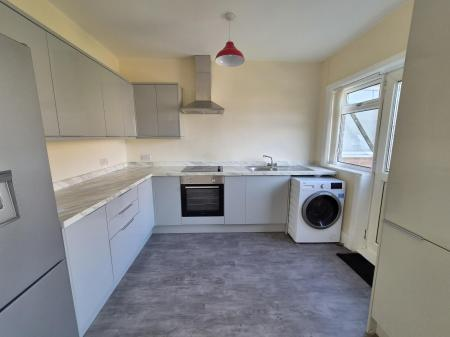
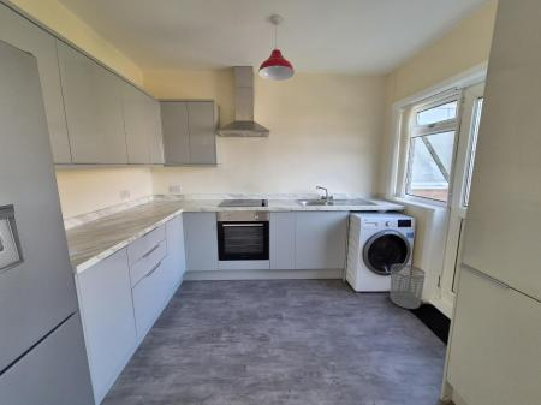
+ waste bin (405, 285)
